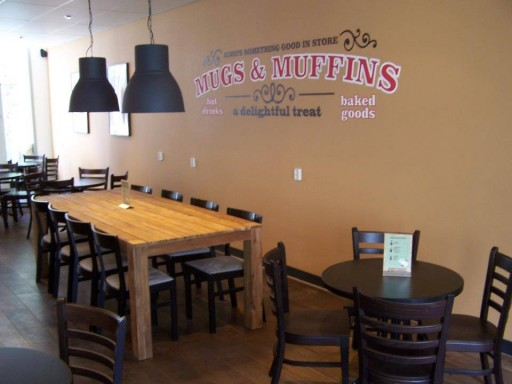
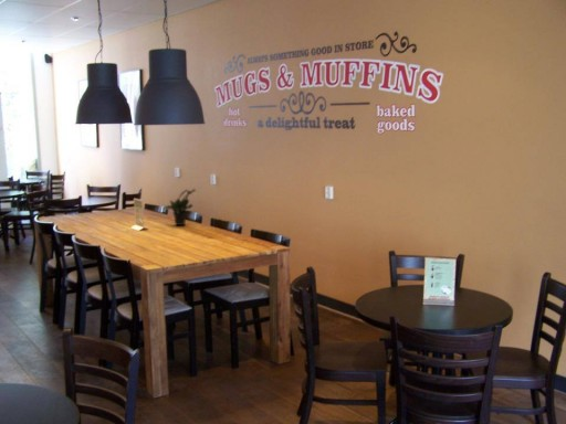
+ potted plant (180, 206)
